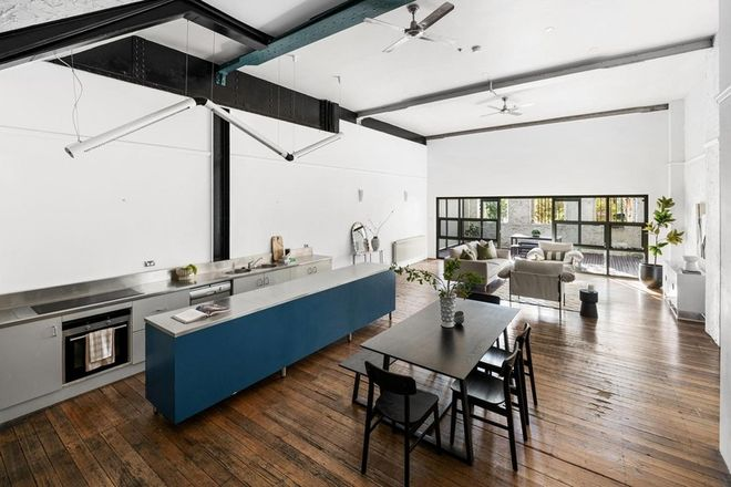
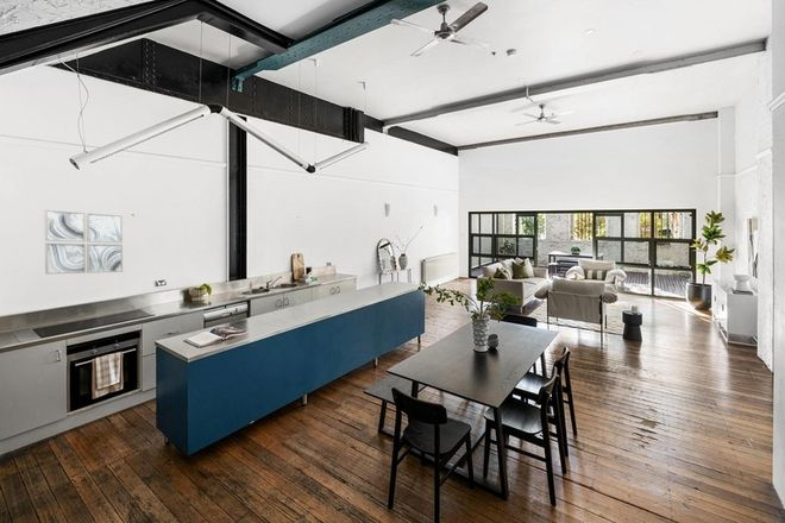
+ wall art (84, 241)
